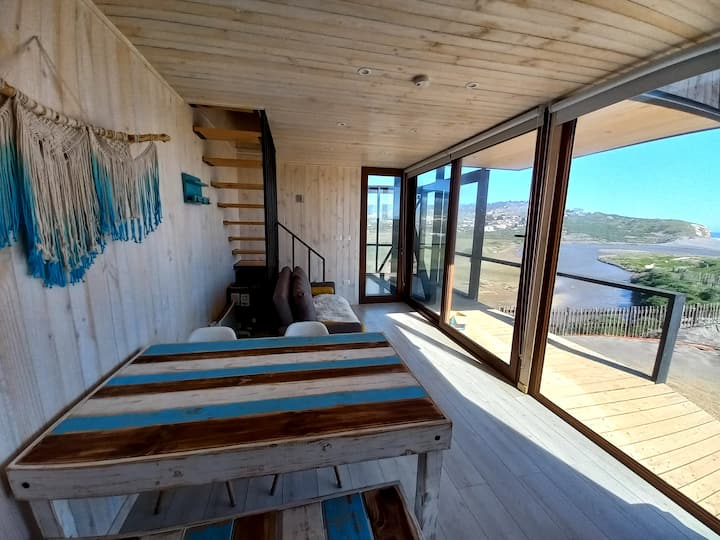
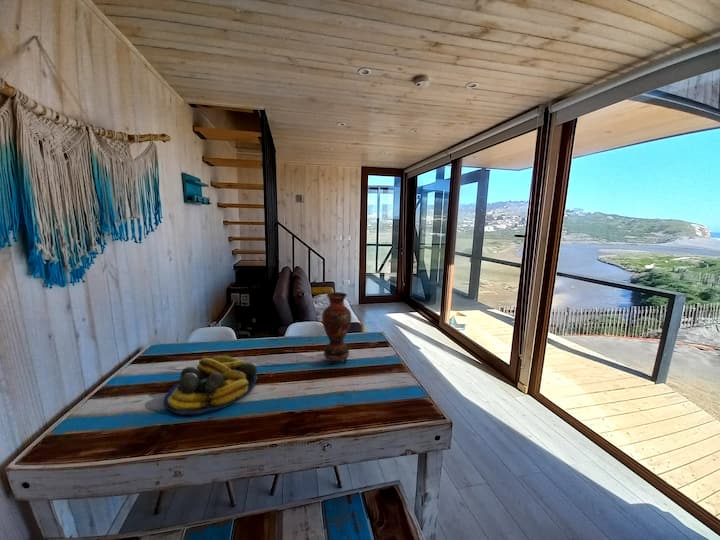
+ vase (336, 327)
+ fruit bowl (212, 374)
